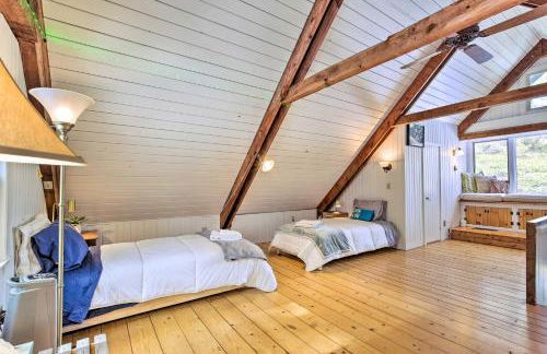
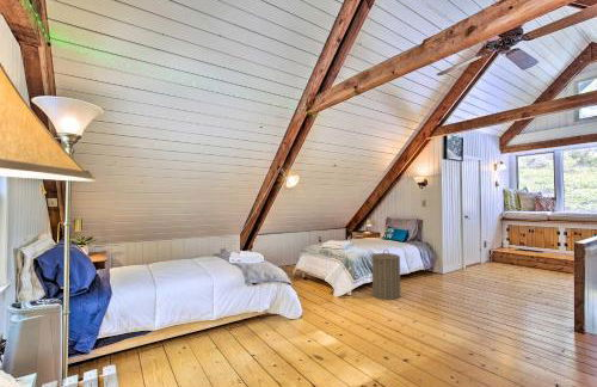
+ laundry hamper (386, 271)
